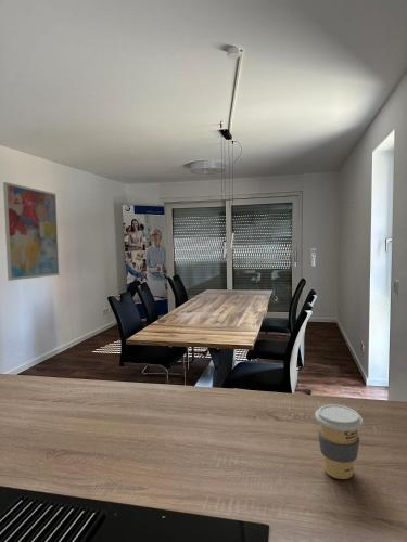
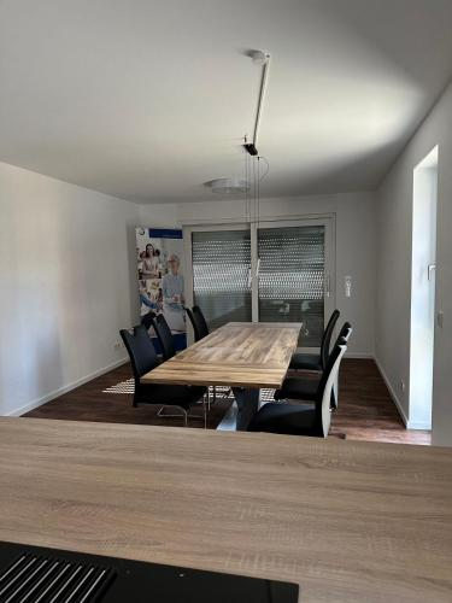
- coffee cup (338, 441)
- wall art (34, 233)
